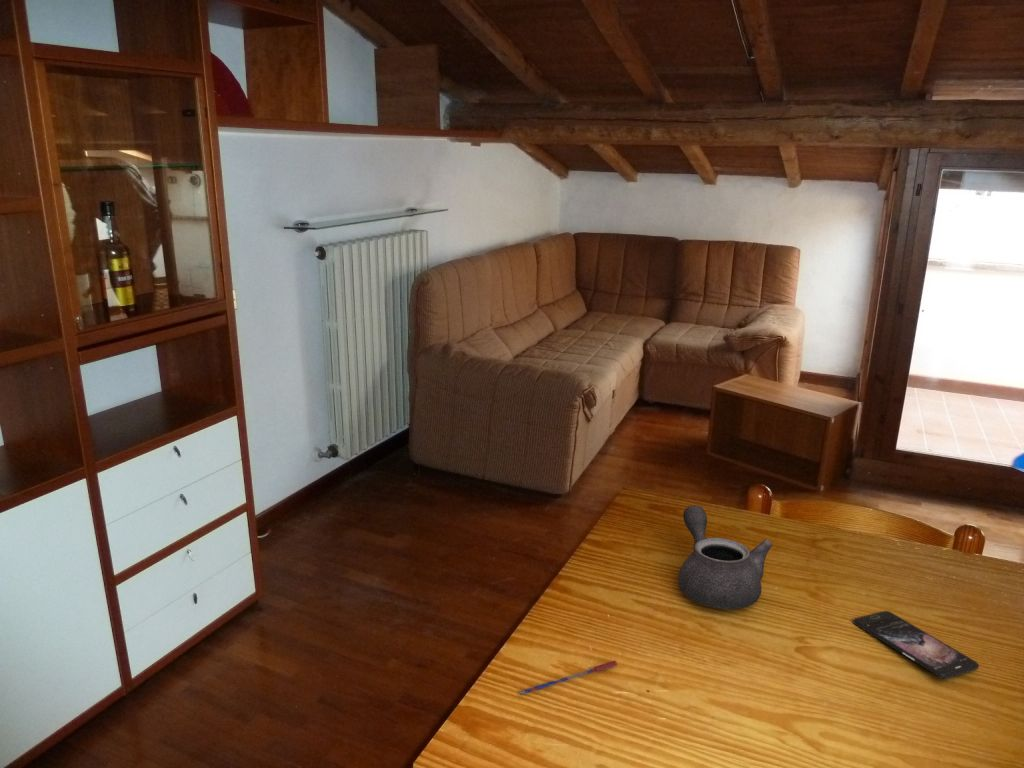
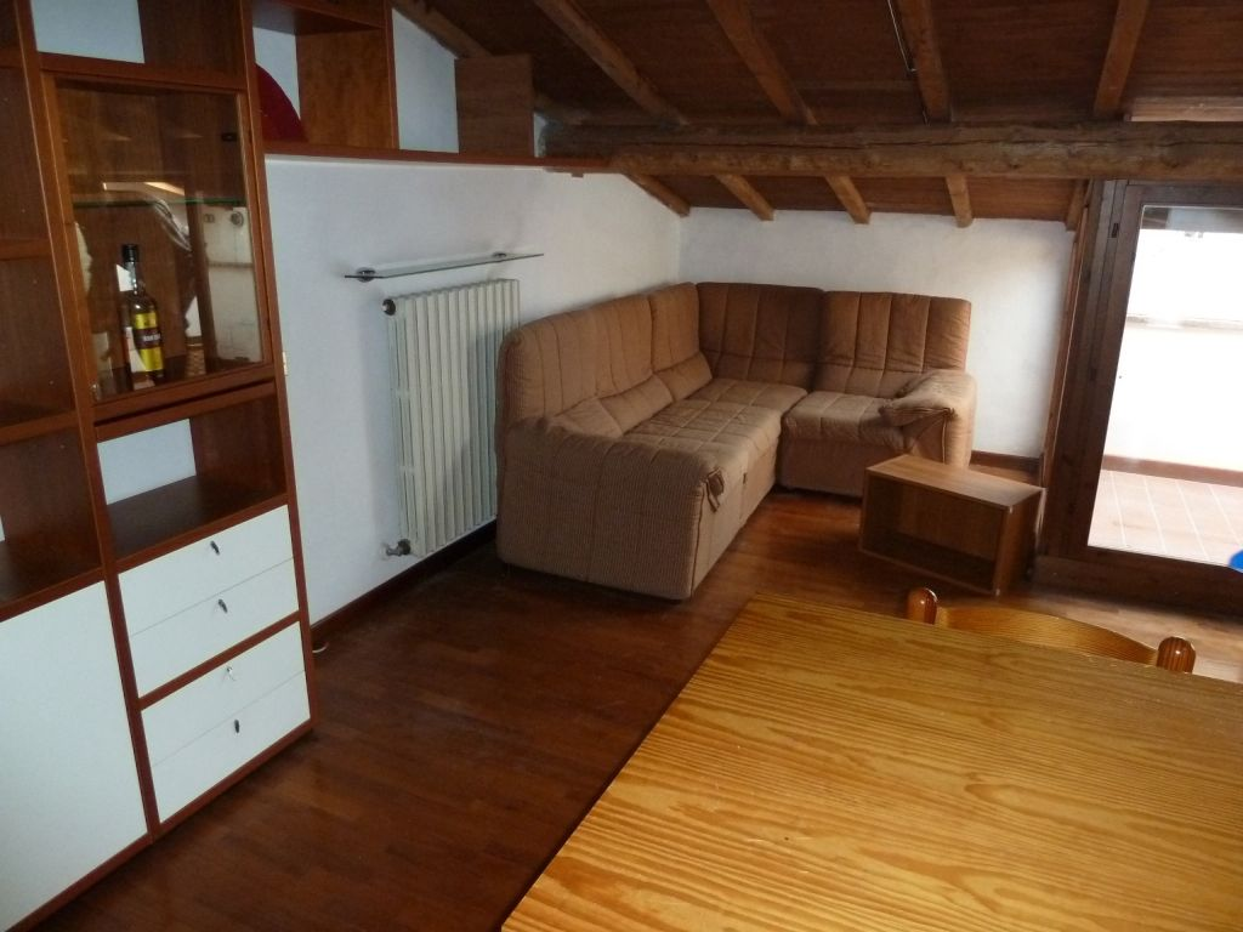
- smartphone (913, 642)
- pen (568, 677)
- teapot (716, 554)
